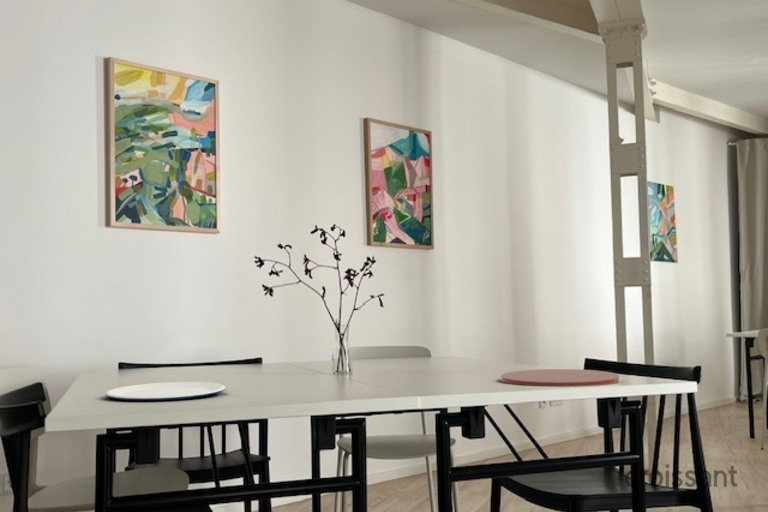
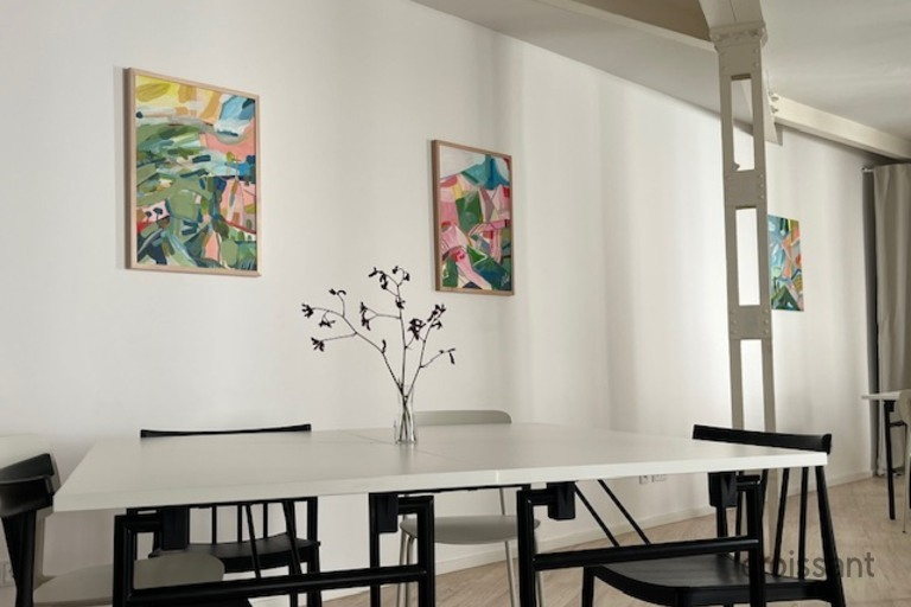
- plate (559, 377)
- plate (166, 391)
